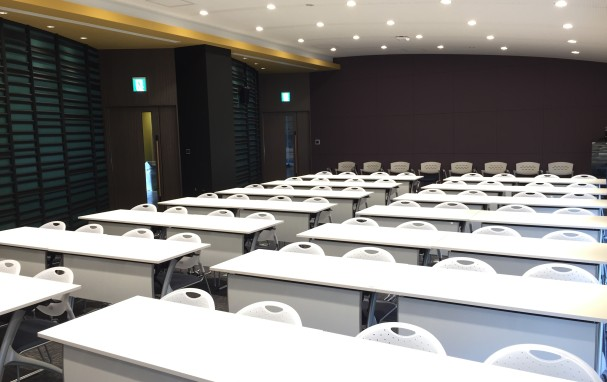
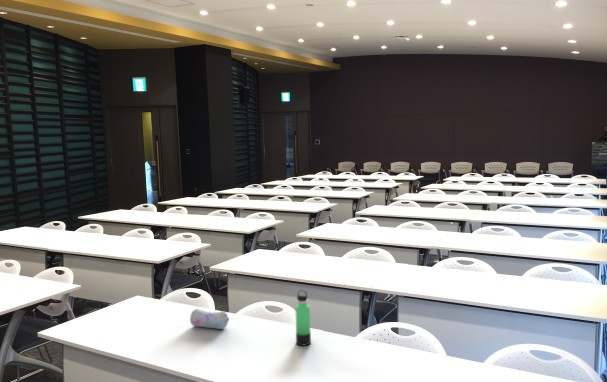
+ thermos bottle (302, 316)
+ pencil case (209, 318)
